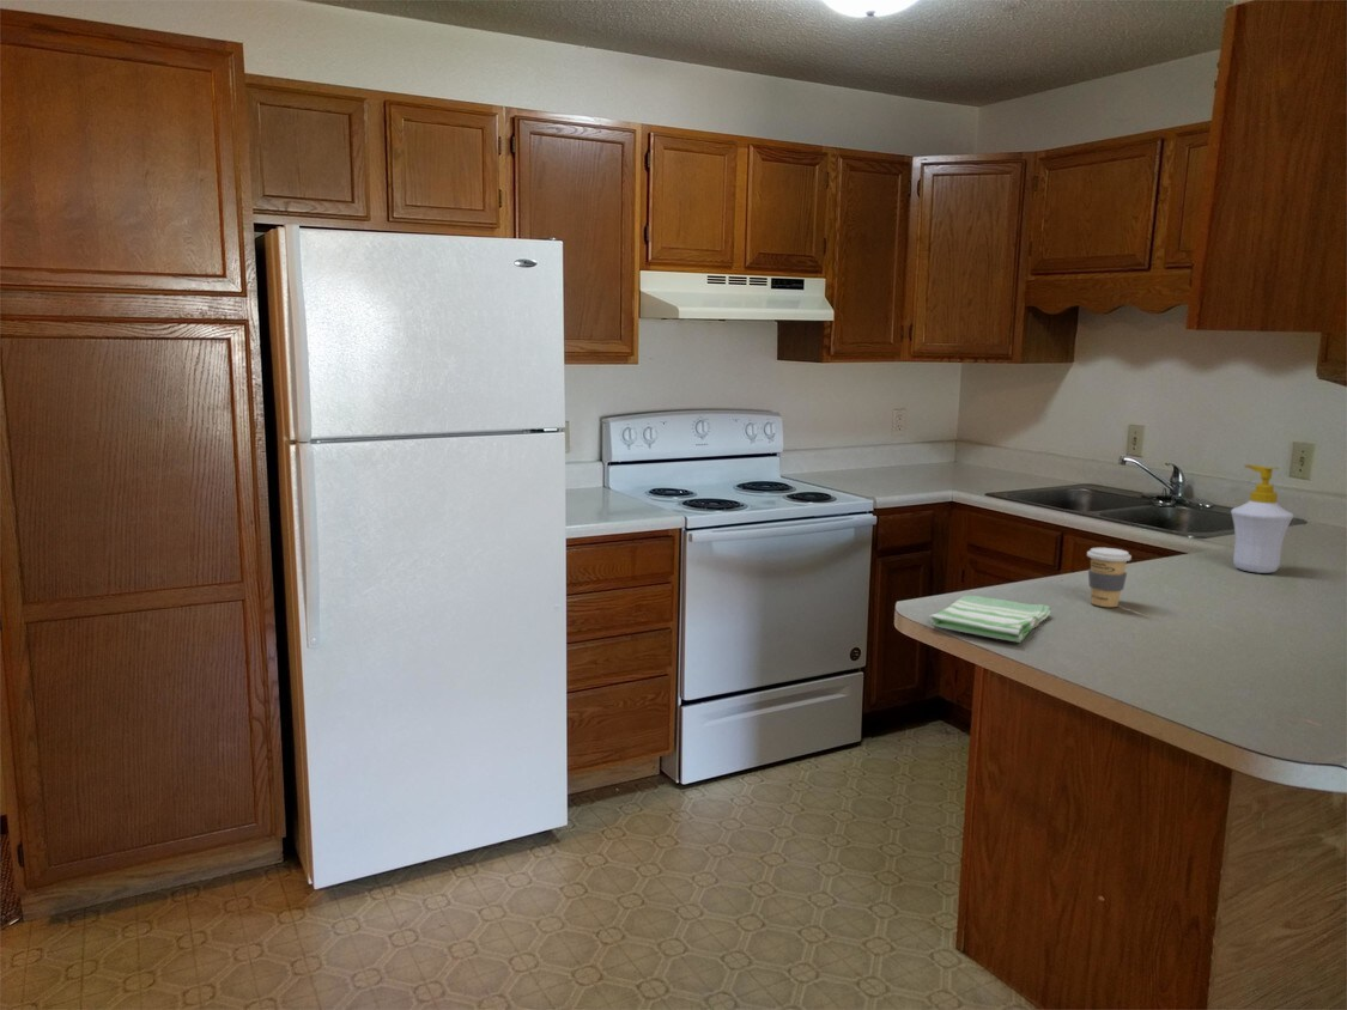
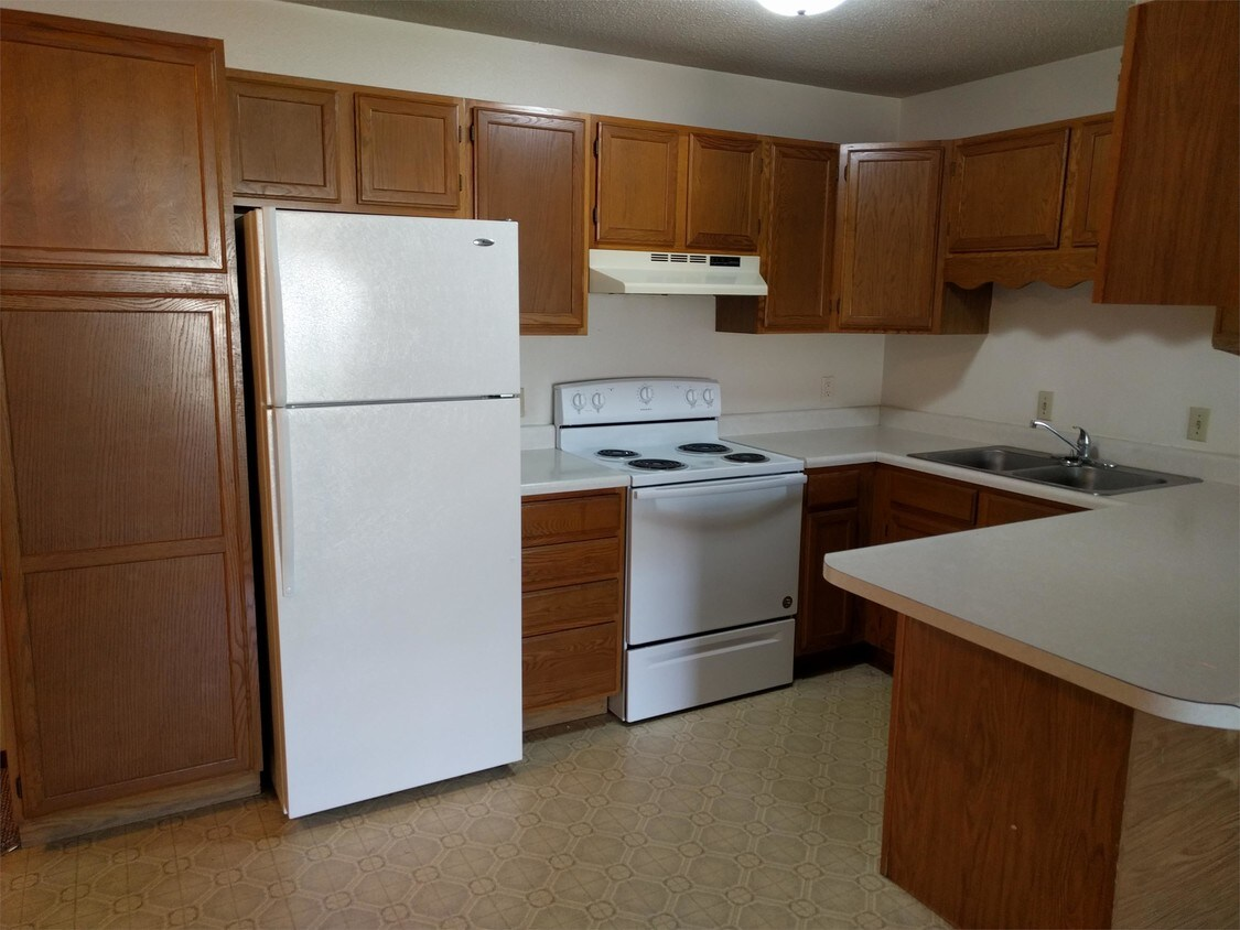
- soap bottle (1261, 518)
- dish towel (989, 615)
- coffee cup (1106, 577)
